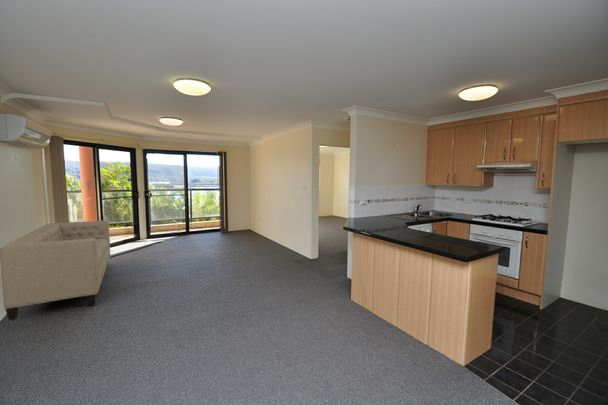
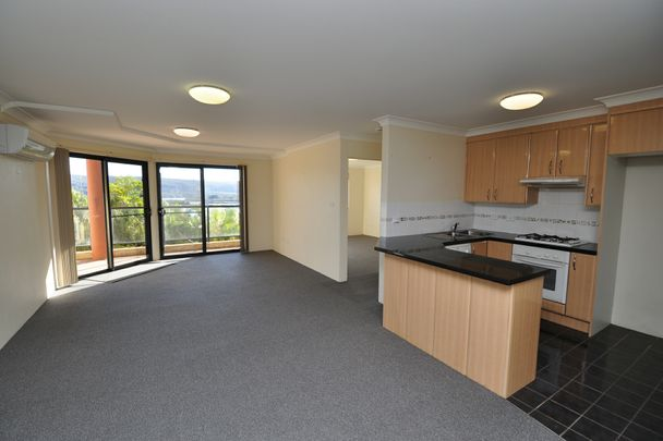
- sofa (69, 258)
